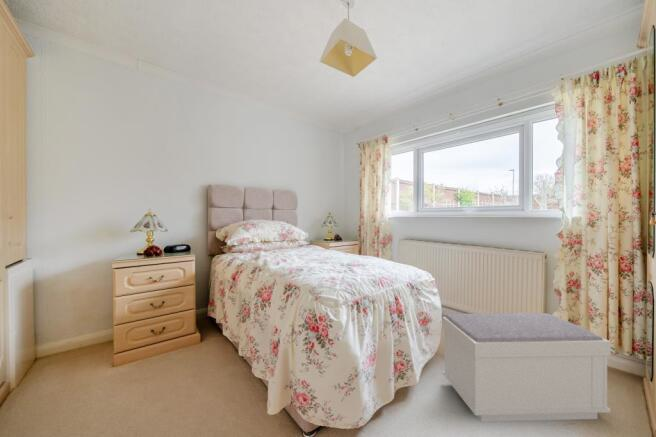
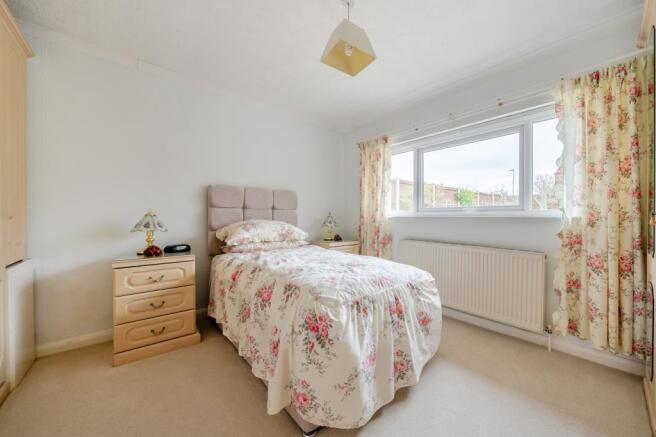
- bench (516, 360)
